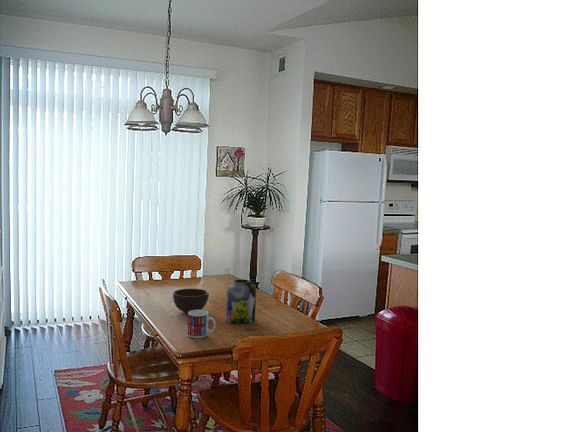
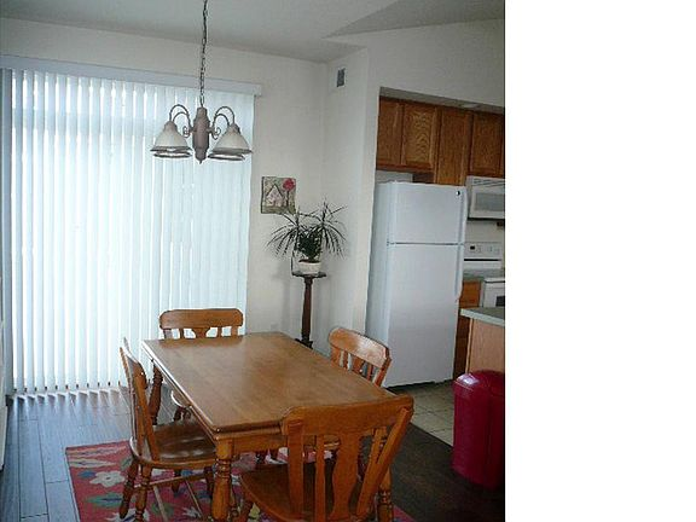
- jar (241, 300)
- bowl (190, 302)
- mug (201, 323)
